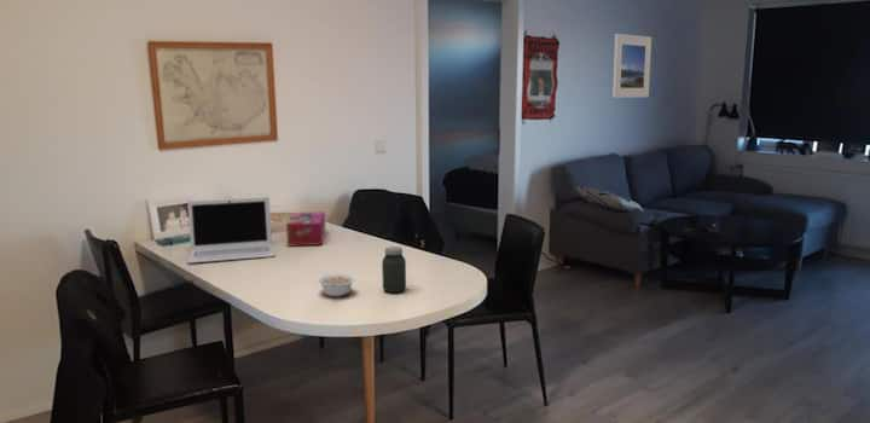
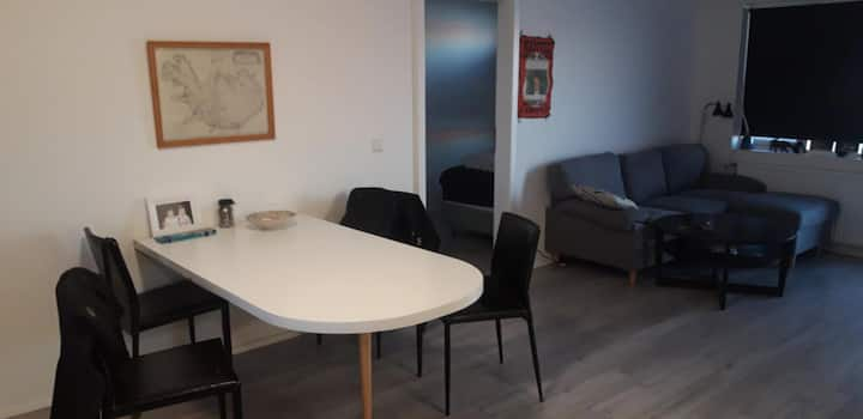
- legume (337, 284)
- tissue box (307, 227)
- jar (394, 268)
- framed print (632, 66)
- laptop (231, 228)
